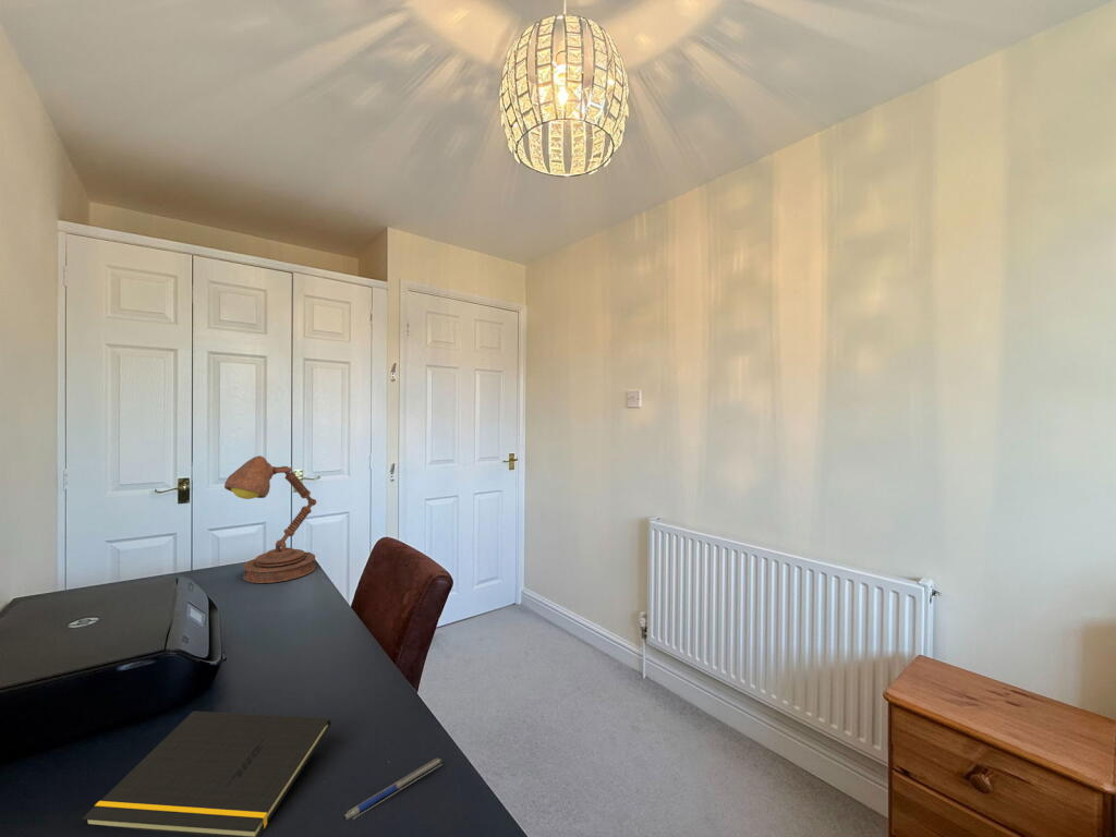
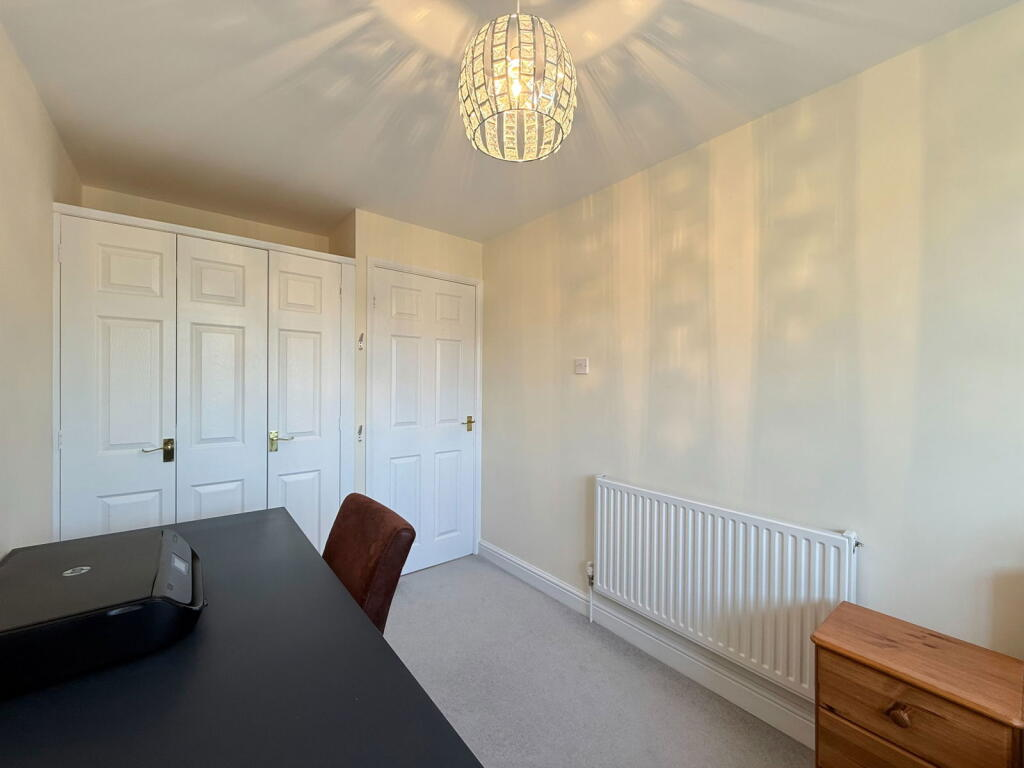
- notepad (220, 766)
- desk lamp (291, 522)
- pen (397, 785)
